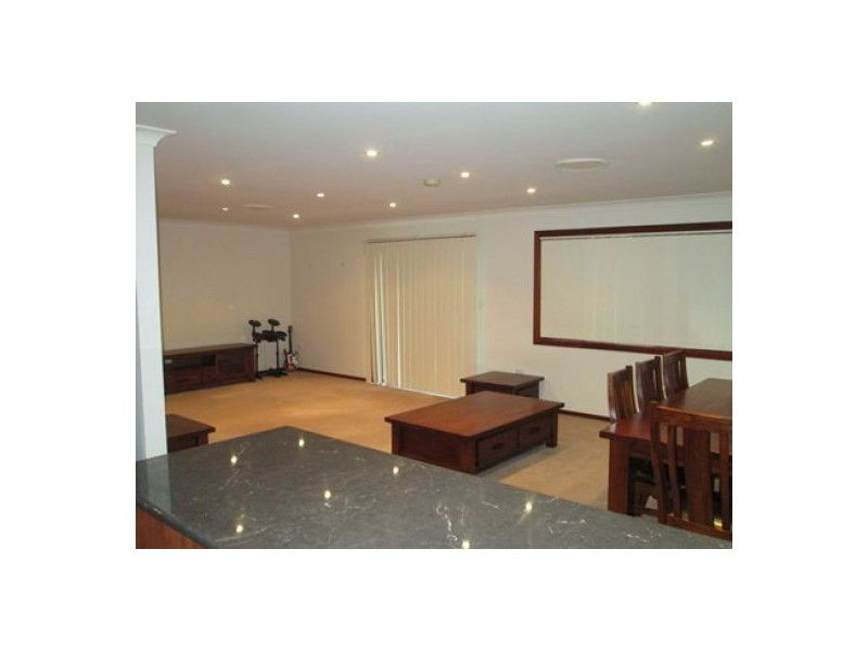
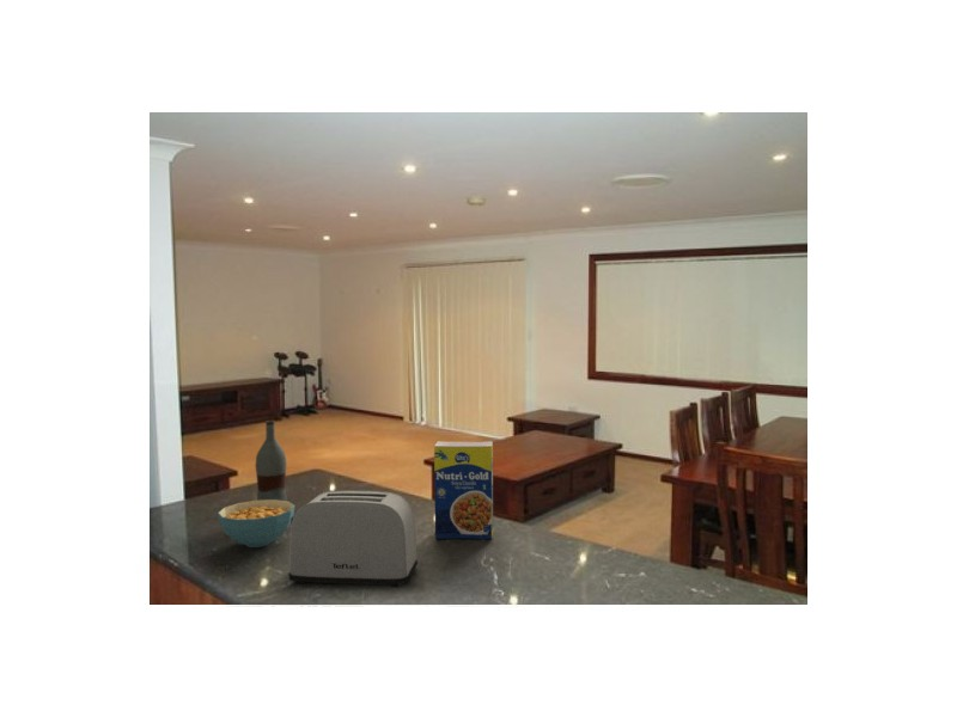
+ legume (464, 489)
+ toaster (351, 535)
+ bottle (270, 468)
+ cereal bowl (257, 526)
